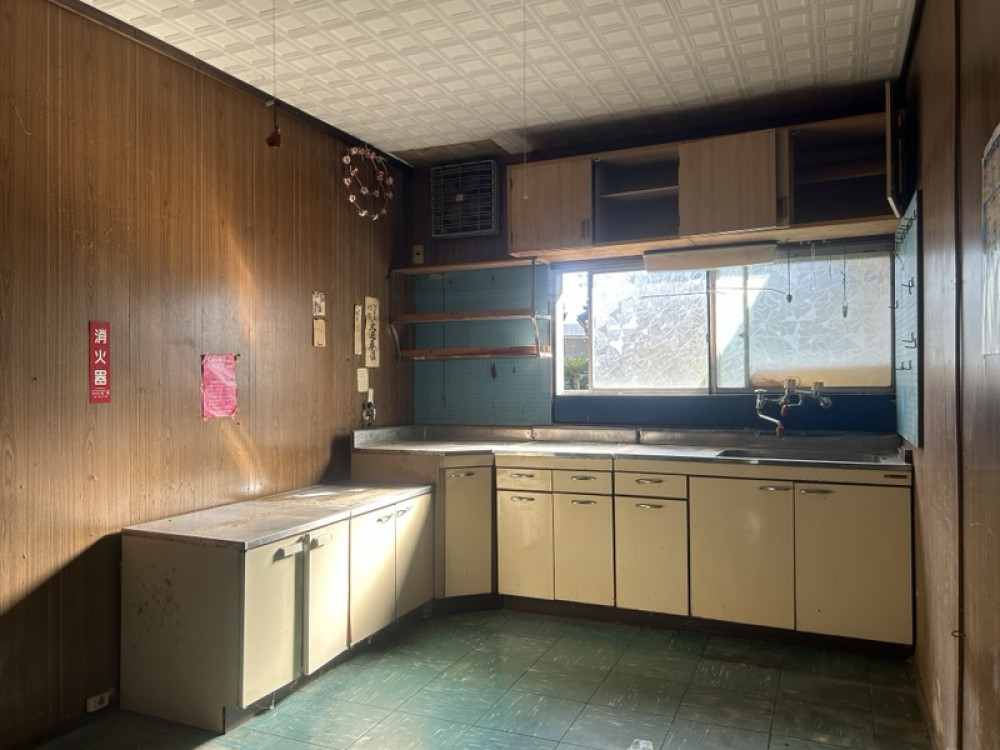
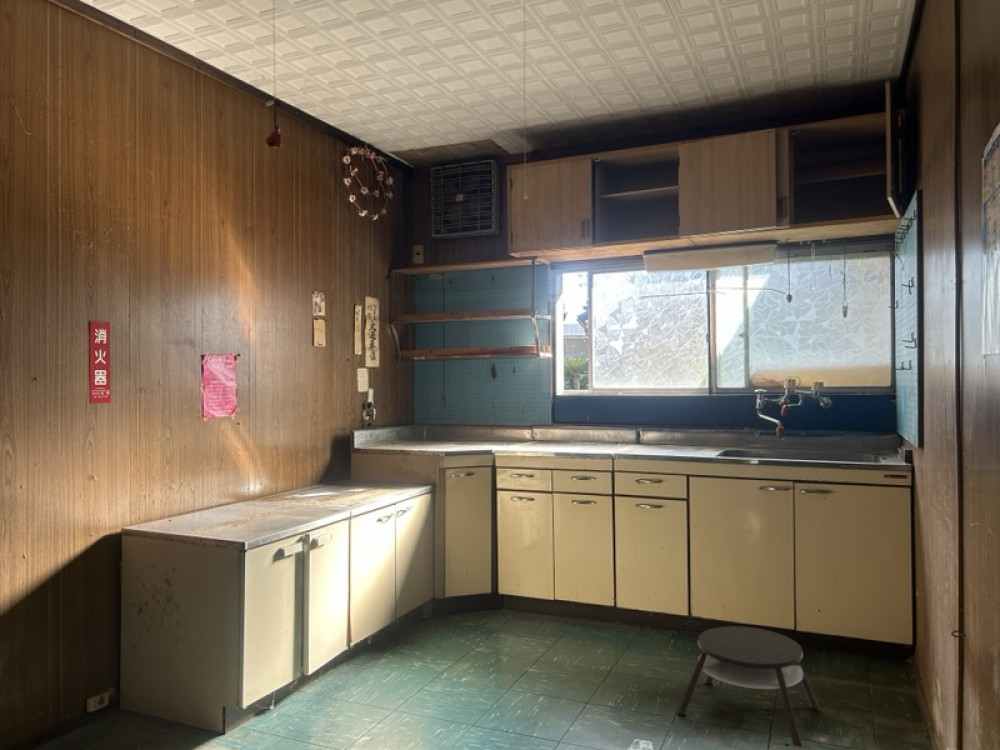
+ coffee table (749, 677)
